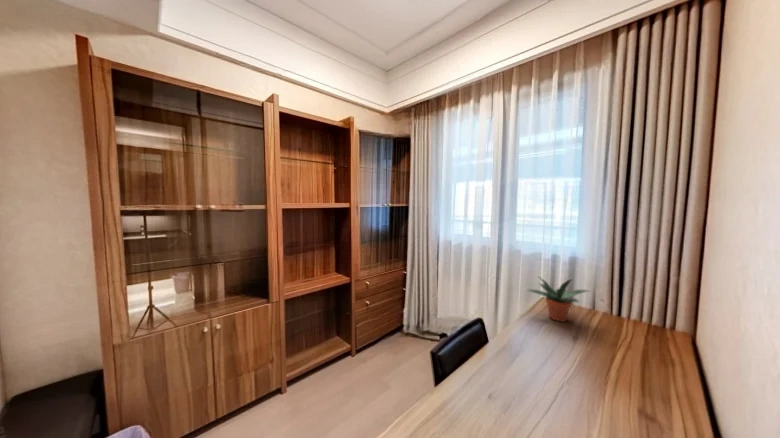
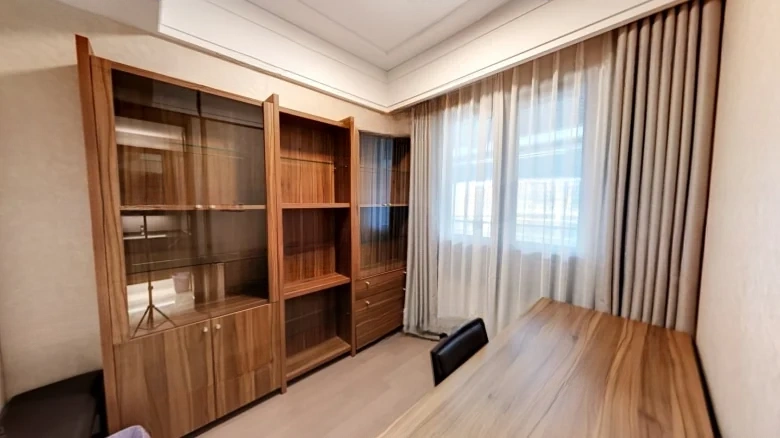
- potted plant (558, 296)
